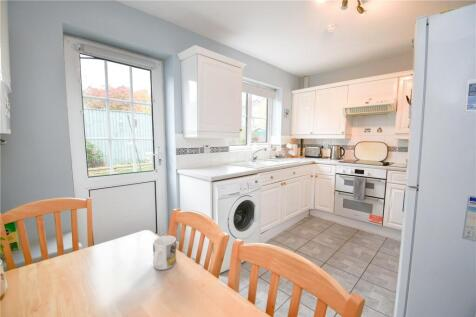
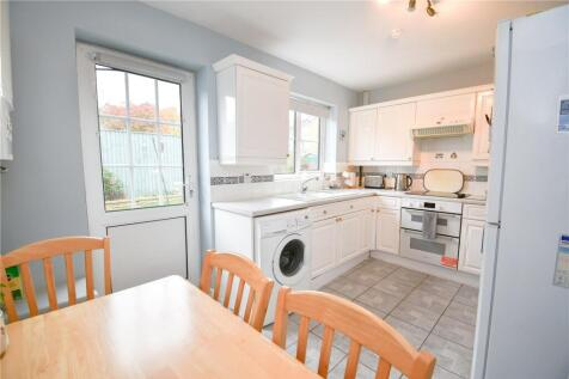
- mug (162, 254)
